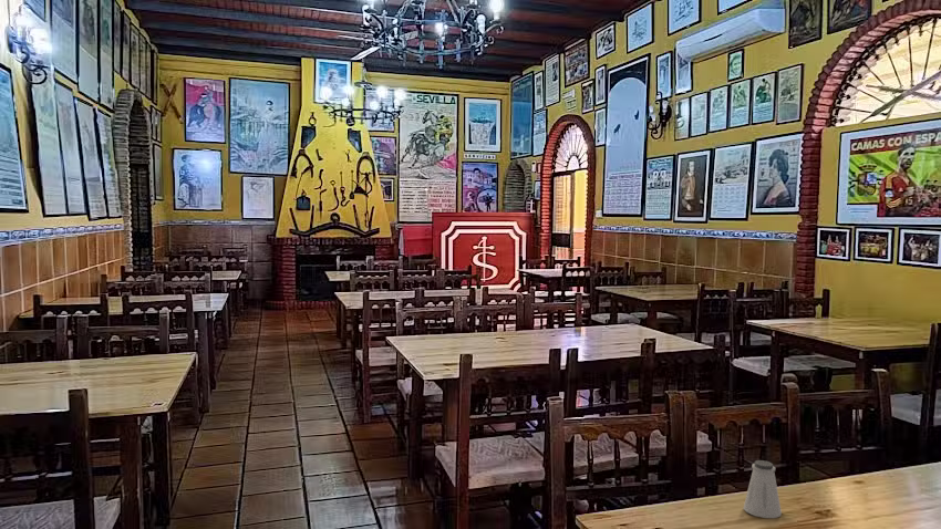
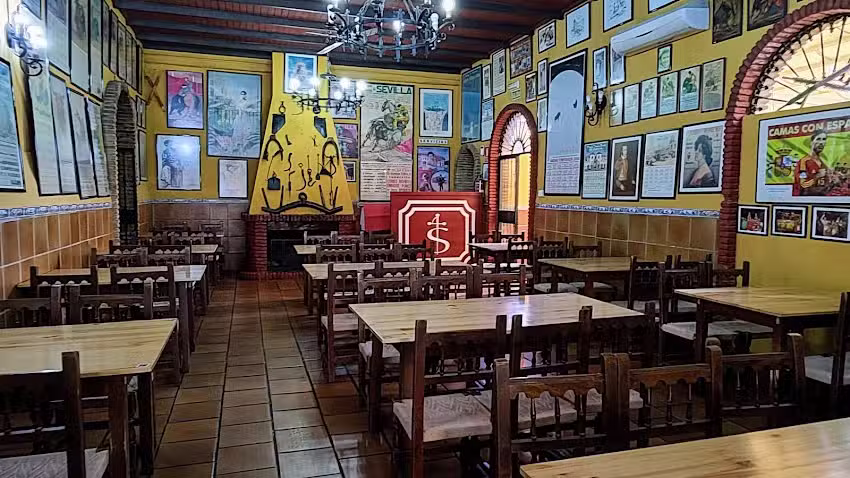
- saltshaker (763, 487)
